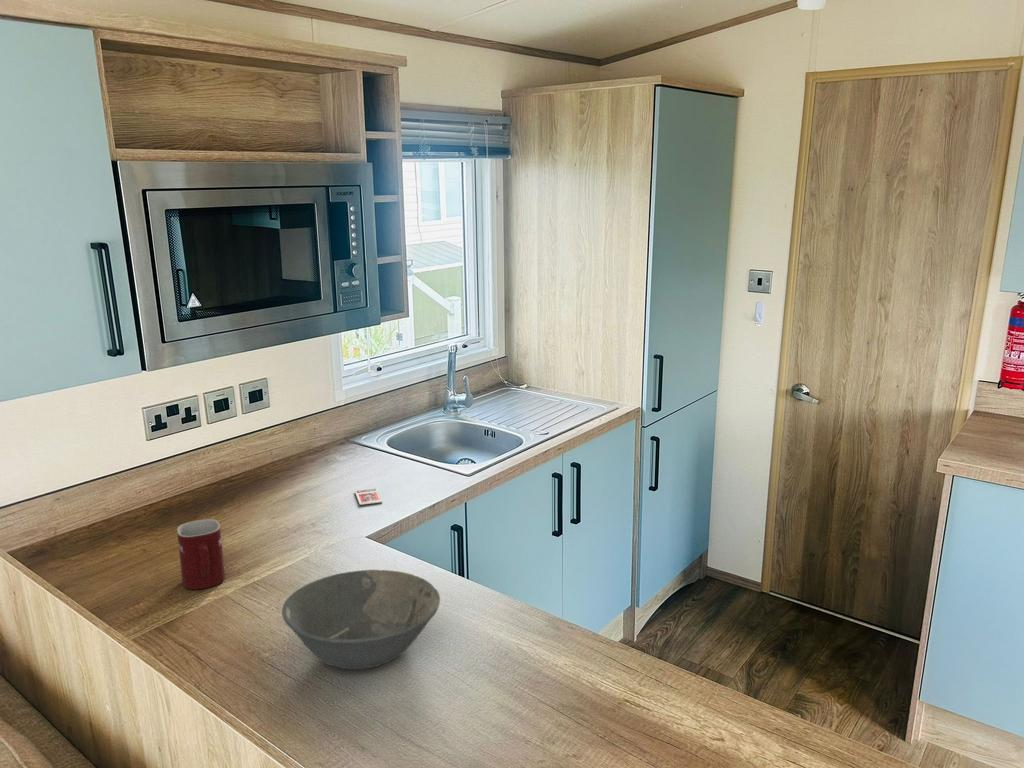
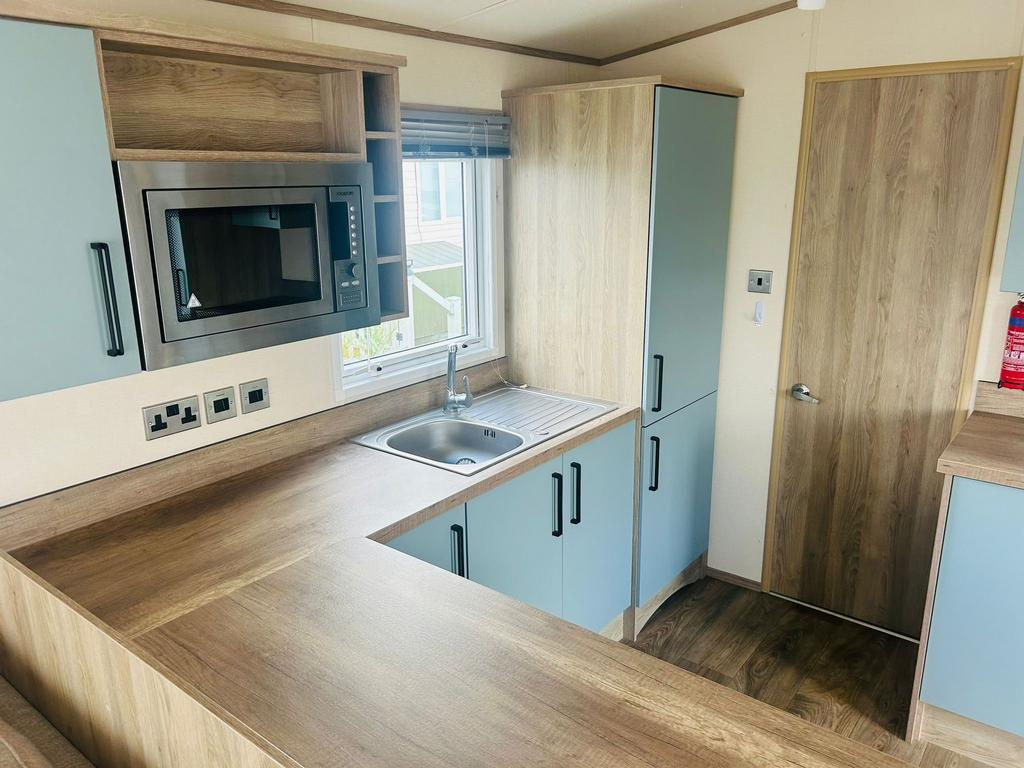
- bowl (363, 624)
- graded trading card (368, 496)
- mug (202, 557)
